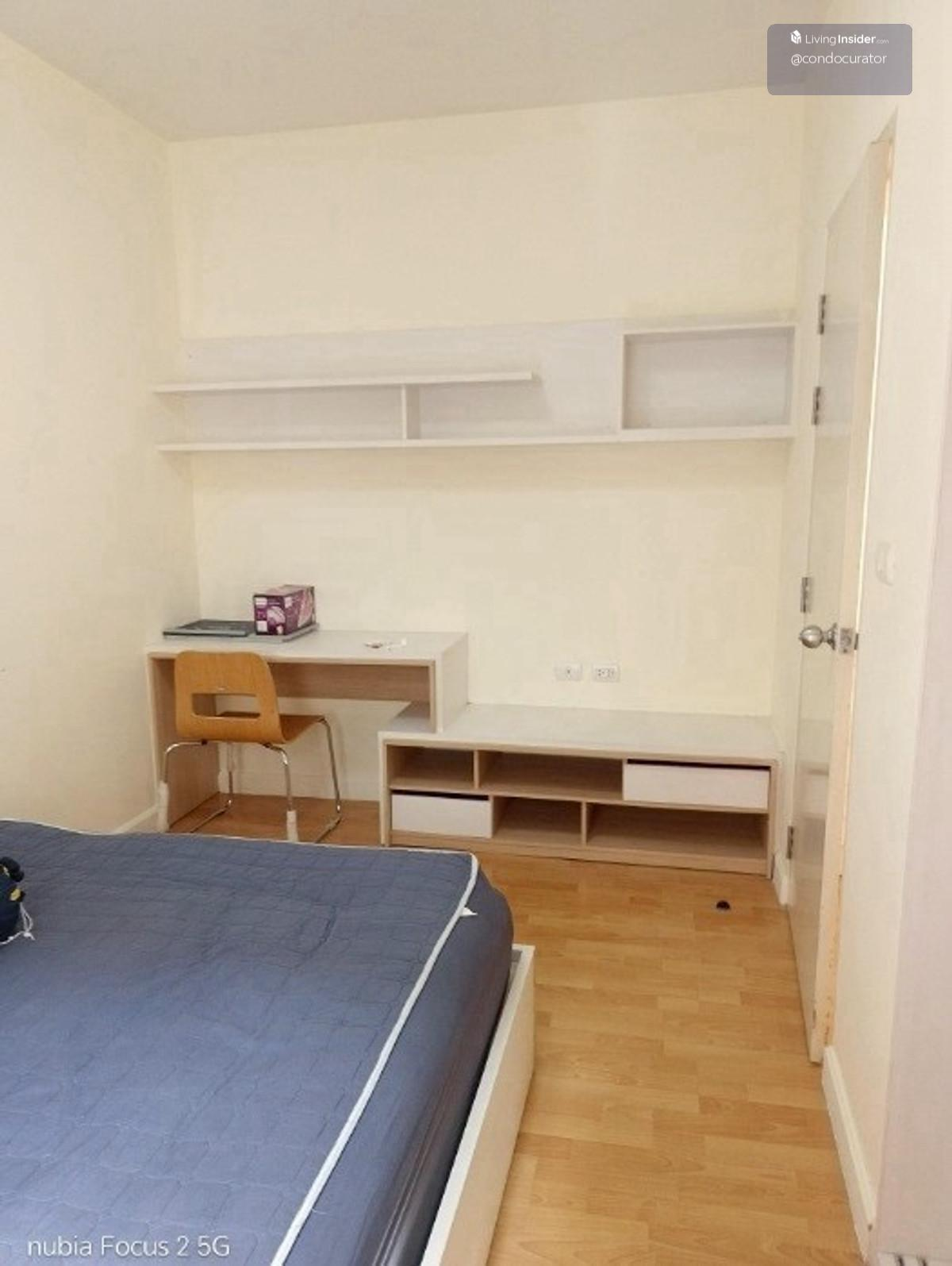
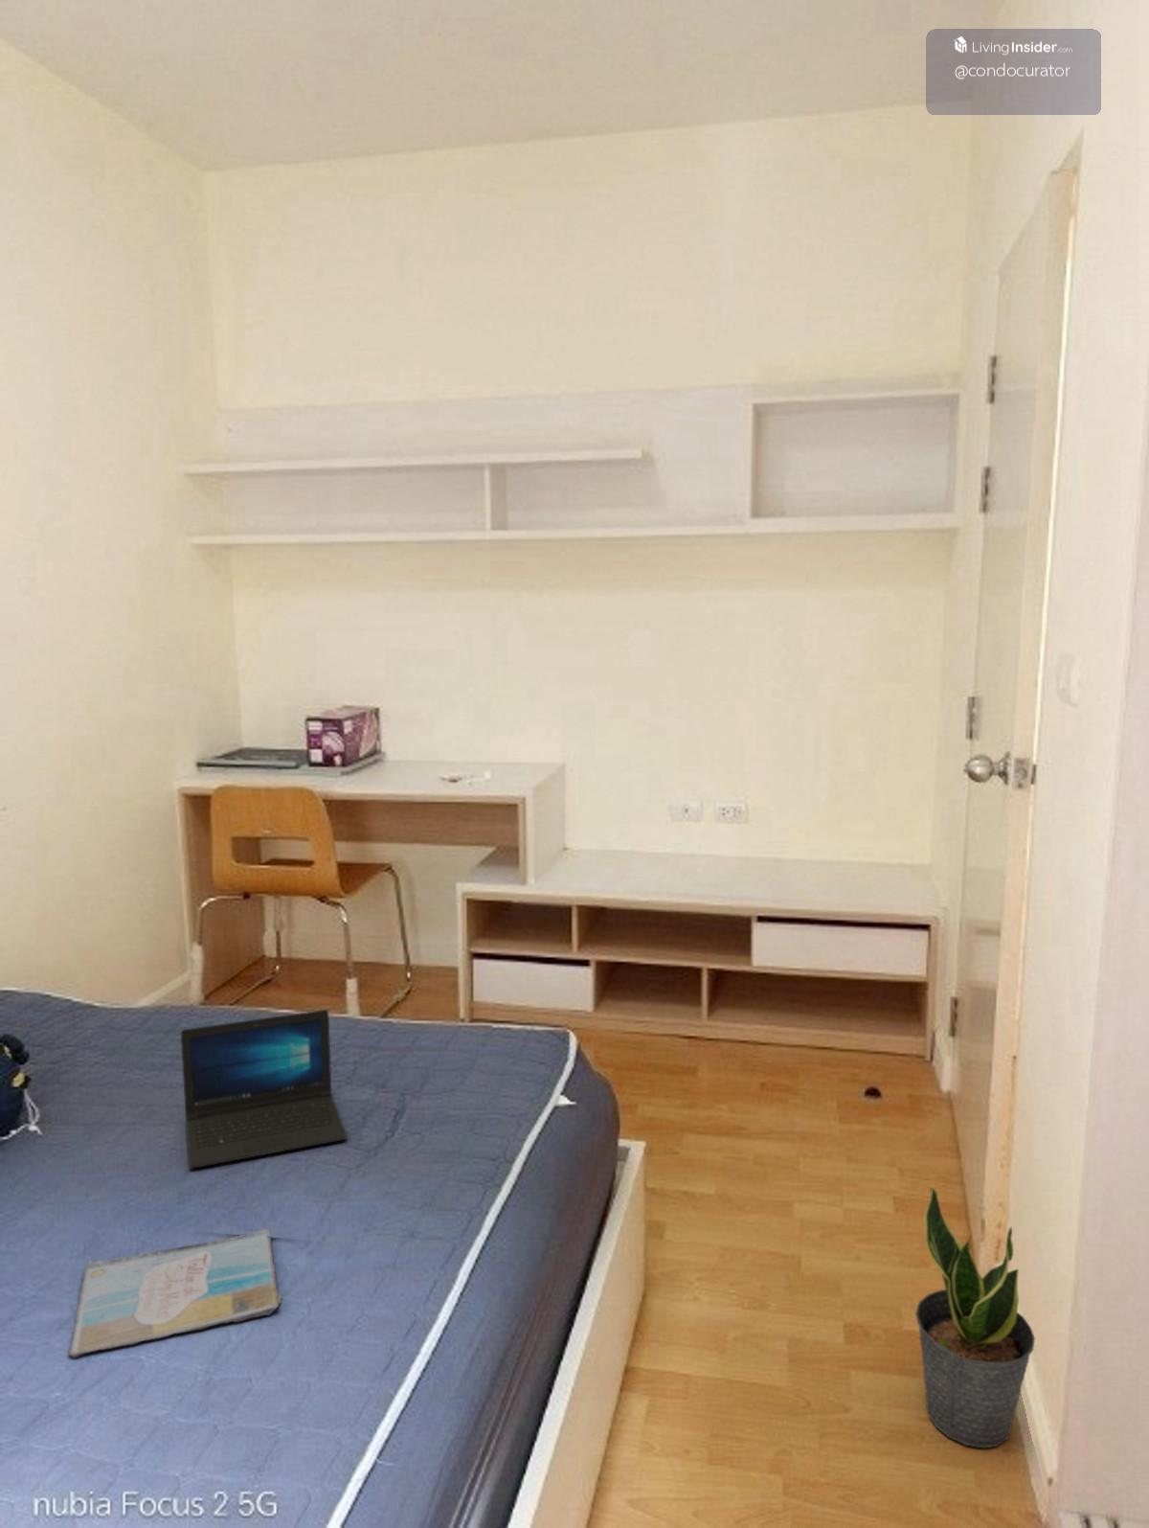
+ book (179, 1284)
+ potted plant (975, 1302)
+ laptop (262, 1084)
